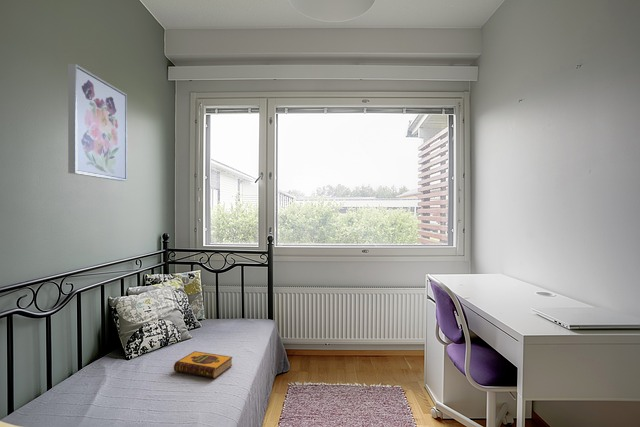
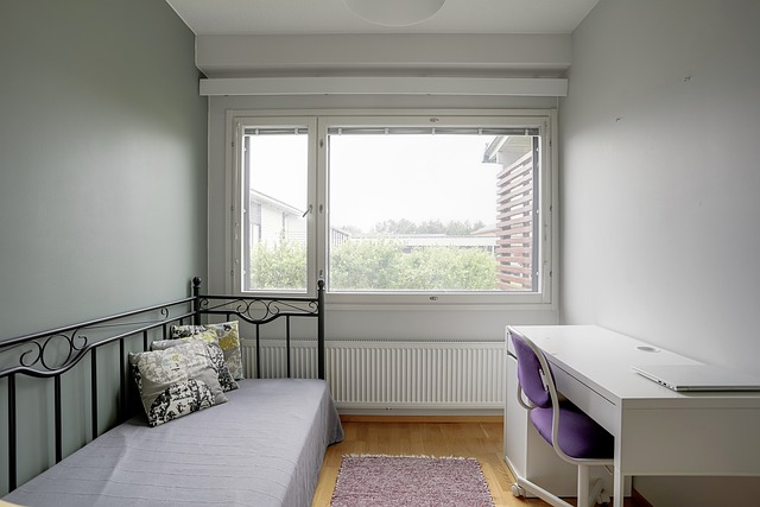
- wall art (100, 129)
- hardback book (203, 364)
